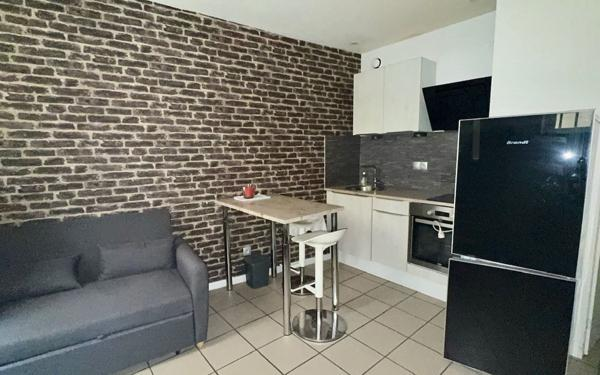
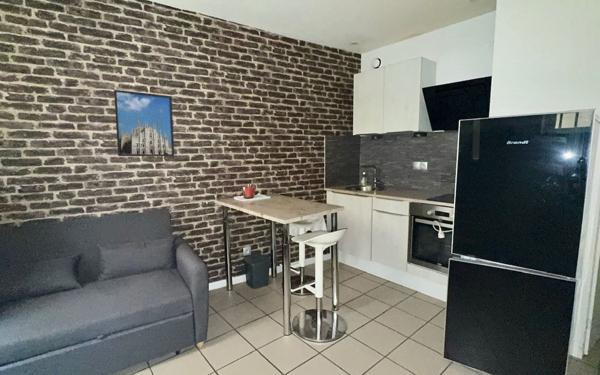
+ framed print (145, 125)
